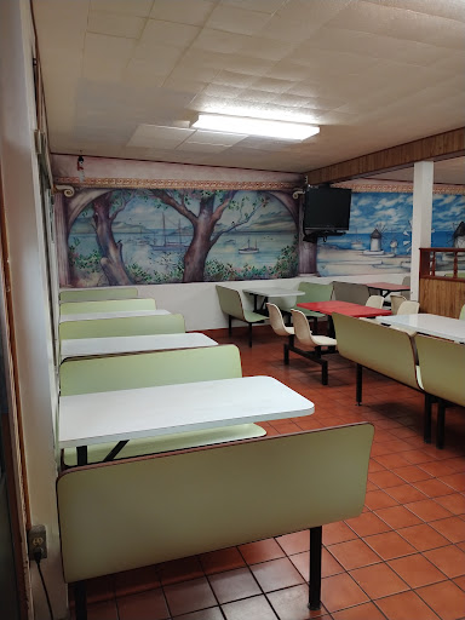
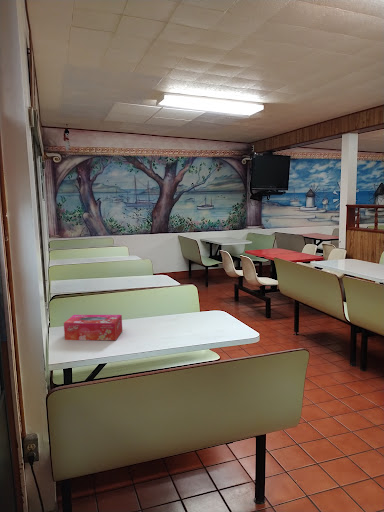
+ tissue box (93, 327)
